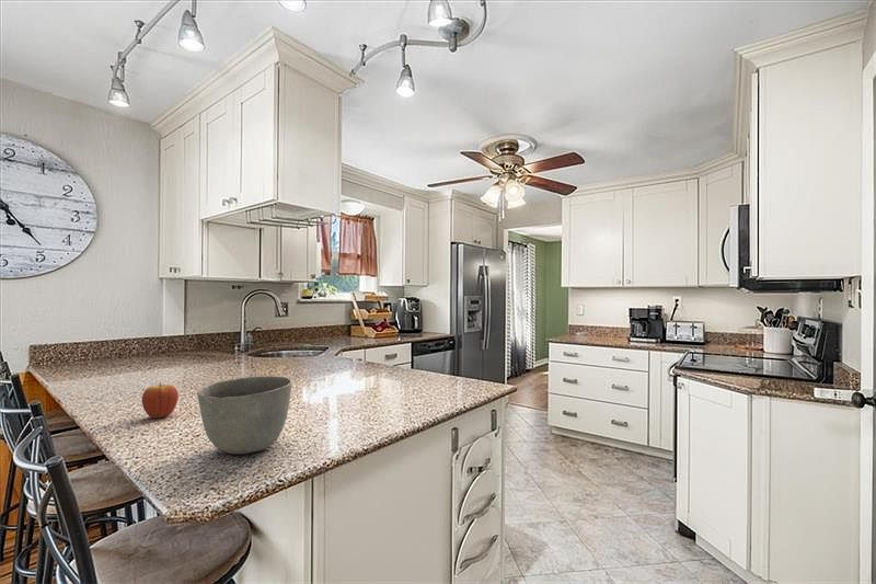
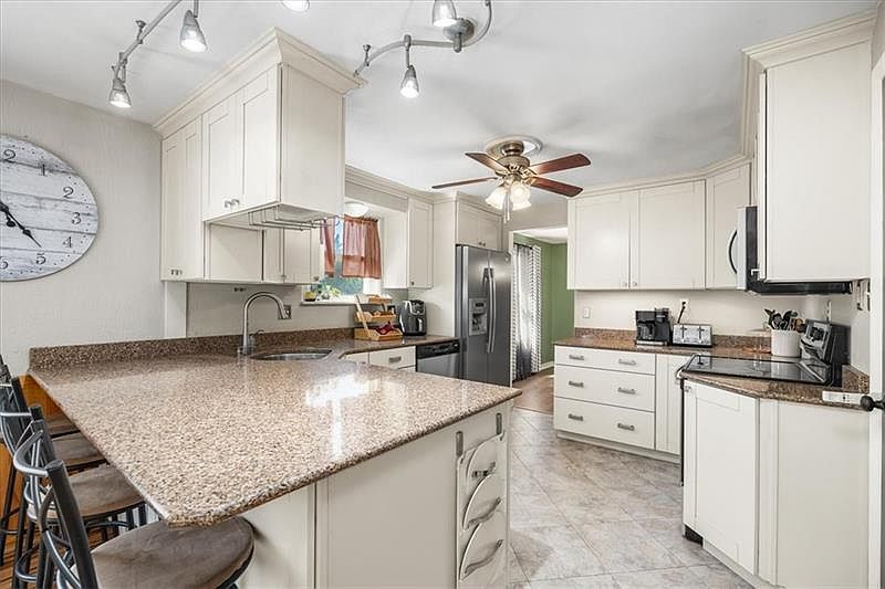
- fruit (160, 399)
- bowl (246, 415)
